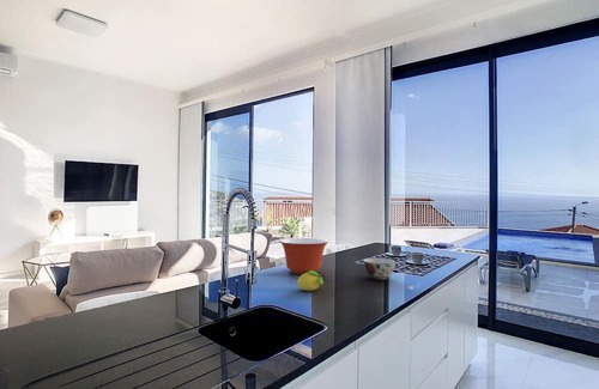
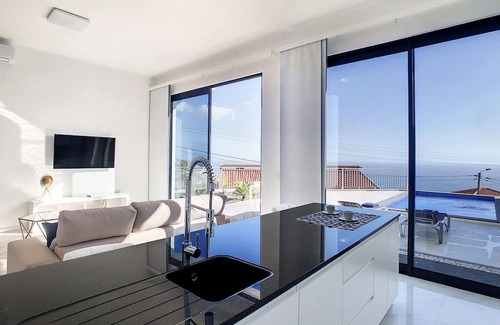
- soup bowl (379, 269)
- mixing bowl (303, 255)
- fruit (310, 280)
